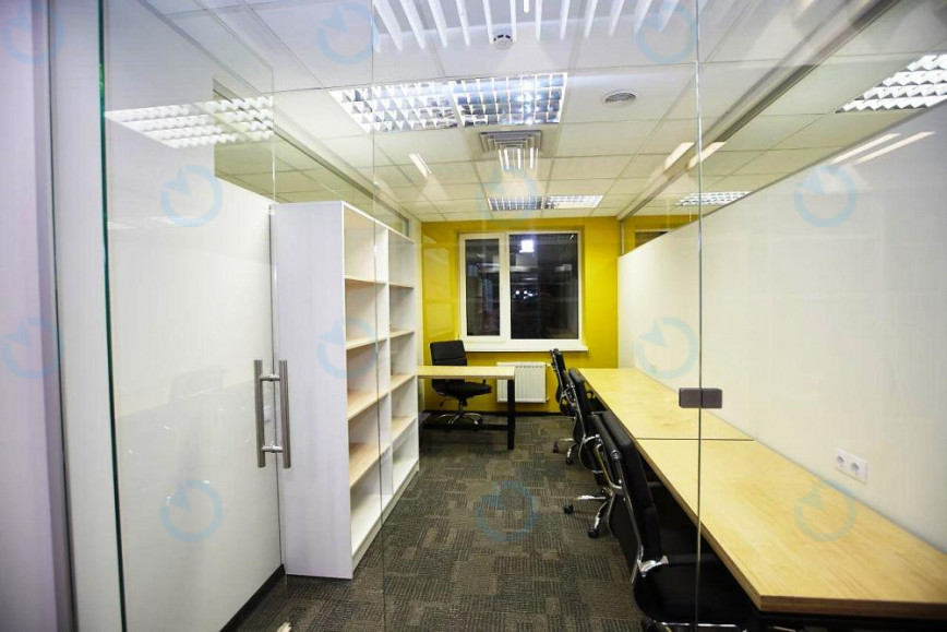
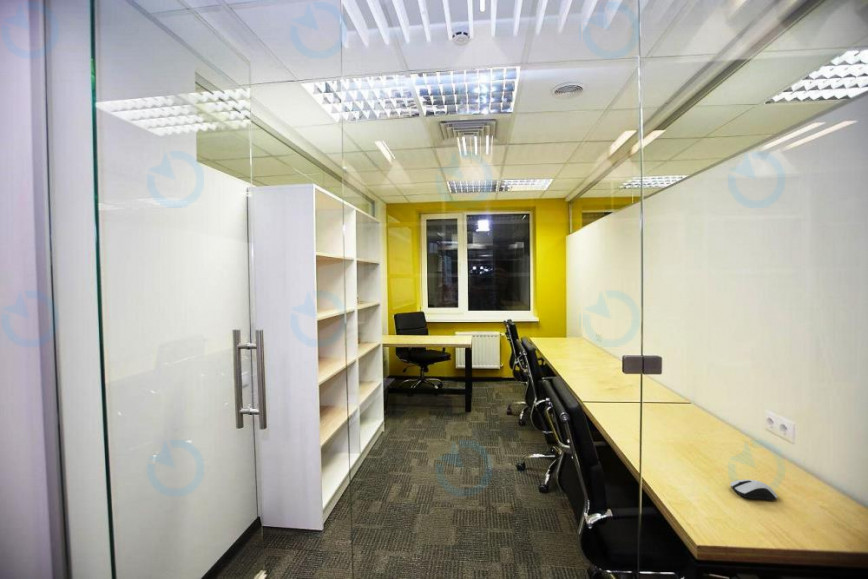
+ computer mouse (753, 487)
